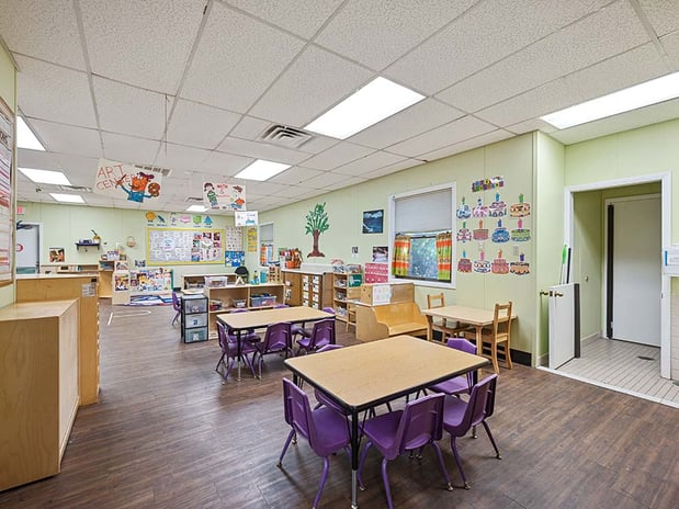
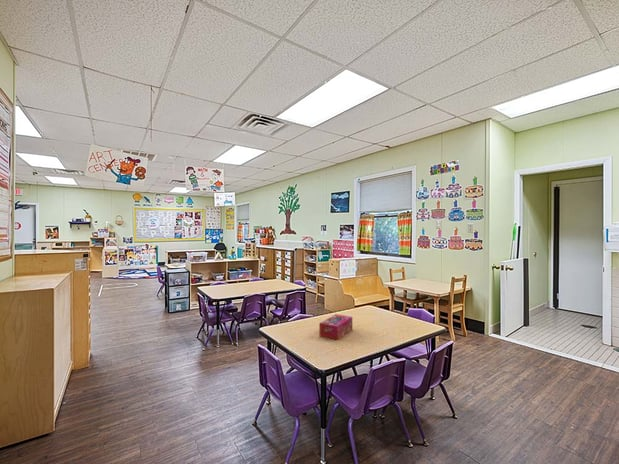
+ tissue box (336, 326)
